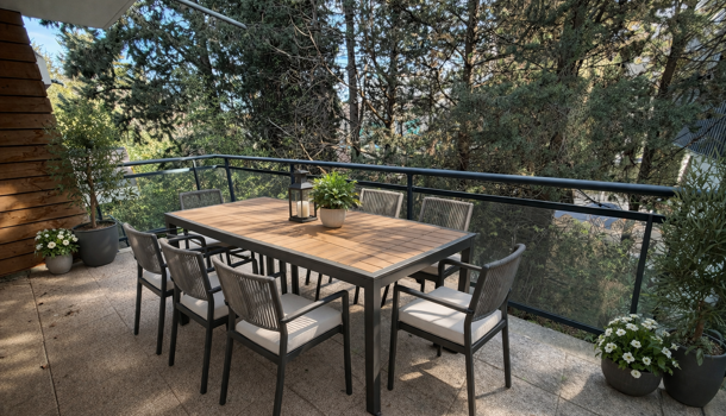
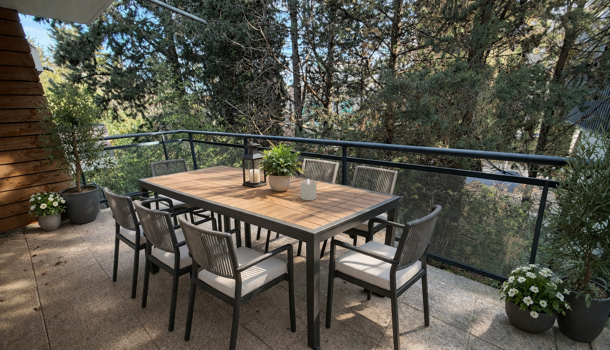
+ candle (308, 188)
